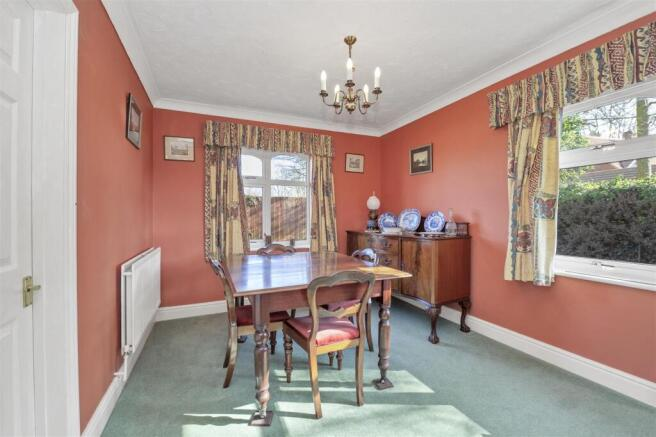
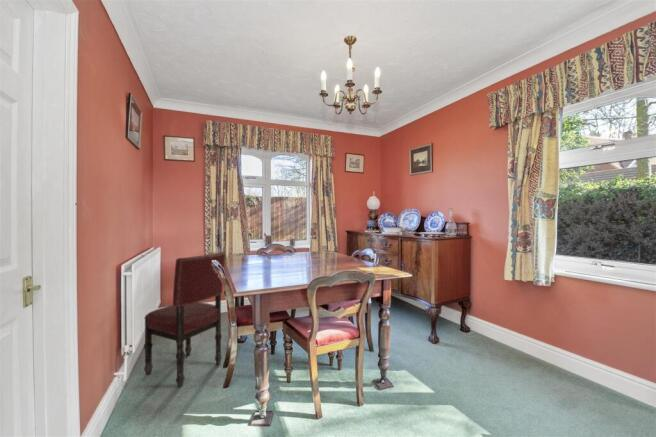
+ dining chair (186, 311)
